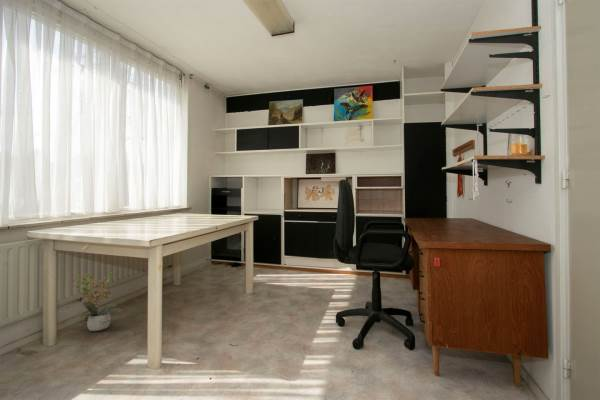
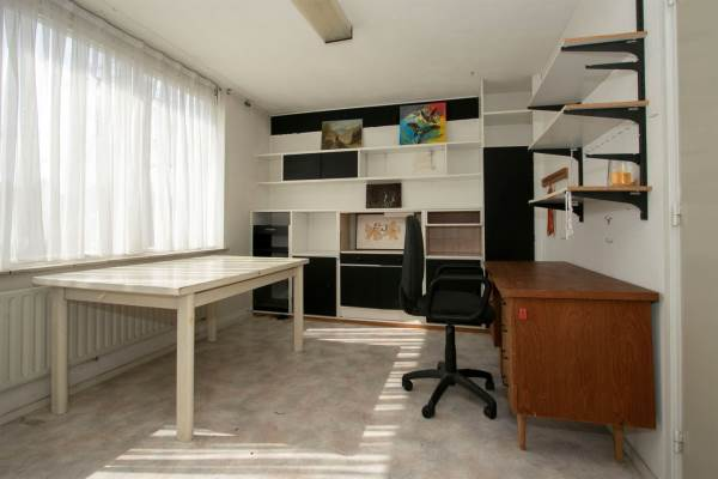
- potted plant (94, 300)
